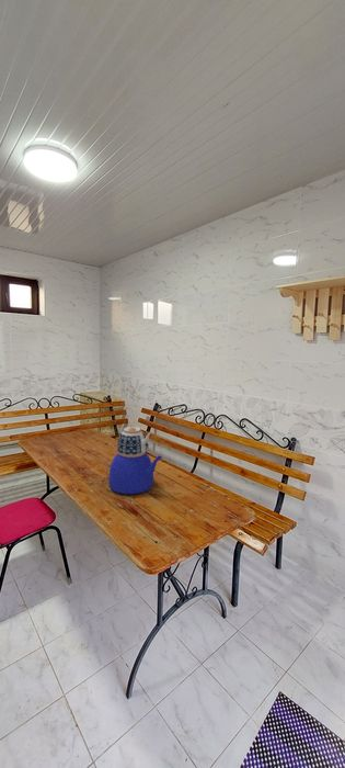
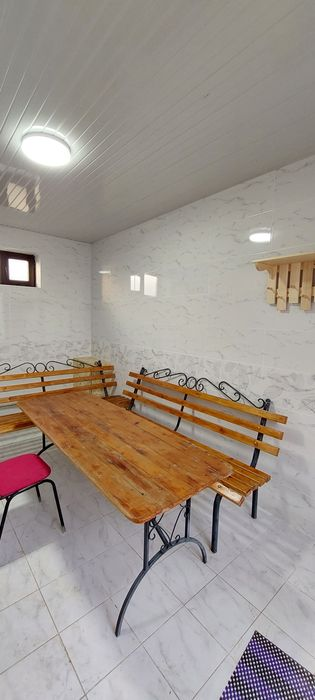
- teapot (133, 455)
